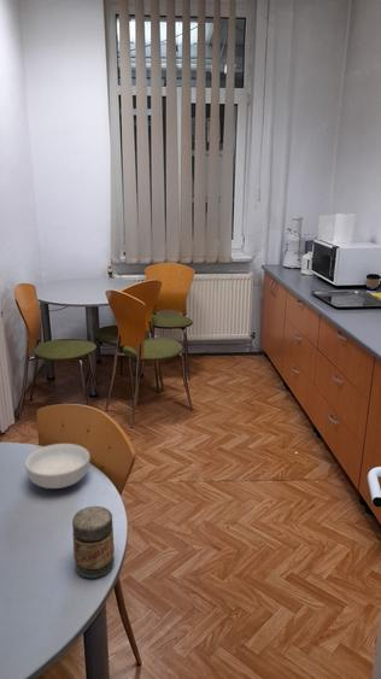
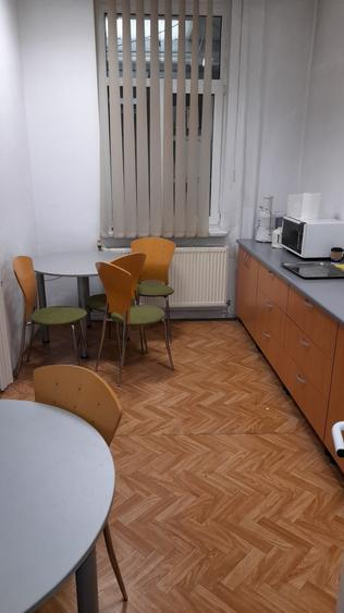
- jar (93, 540)
- cereal bowl (58, 469)
